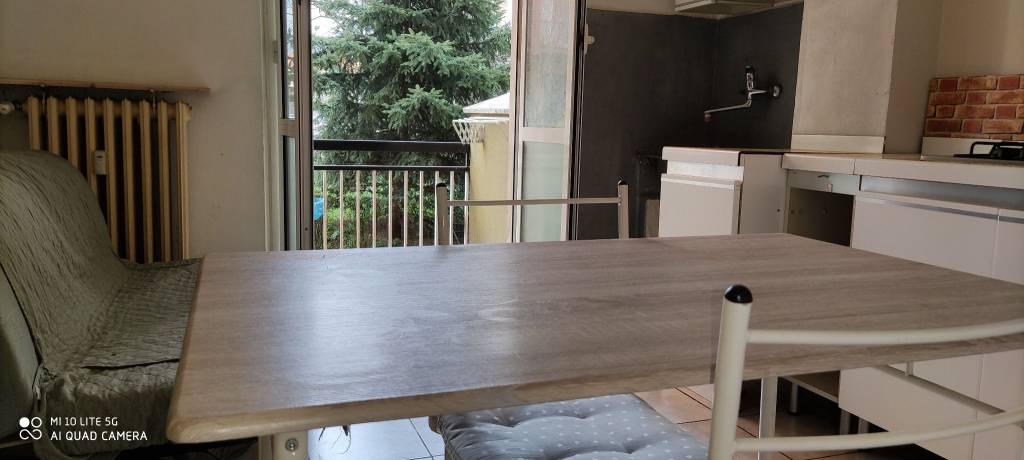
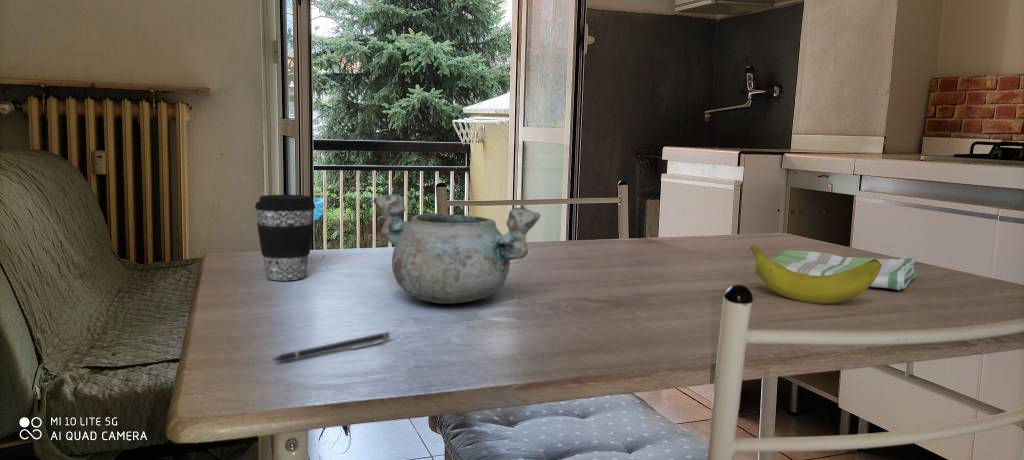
+ decorative bowl (455, 249)
+ banana (810, 276)
+ coffee cup (285, 236)
+ pen (333, 347)
+ dish towel (838, 265)
